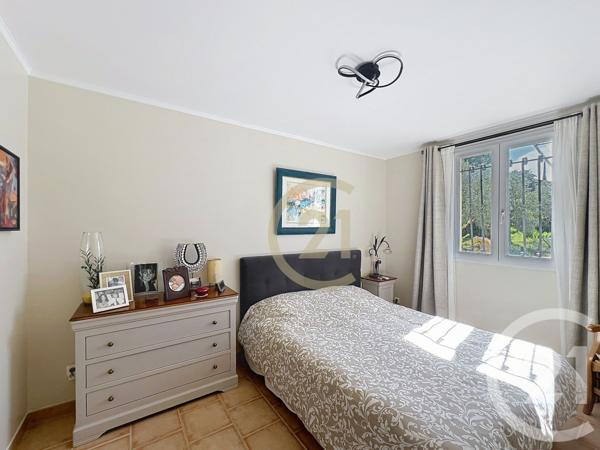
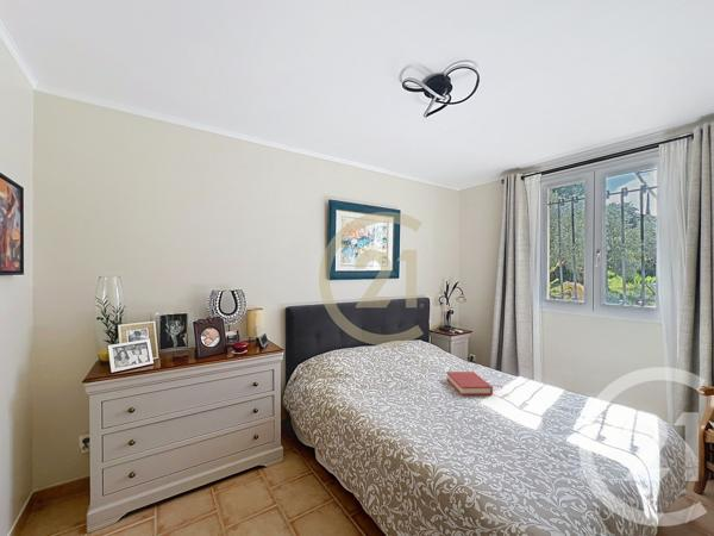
+ hardback book (468, 382)
